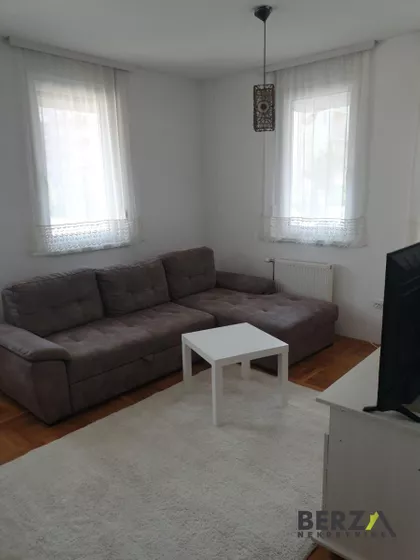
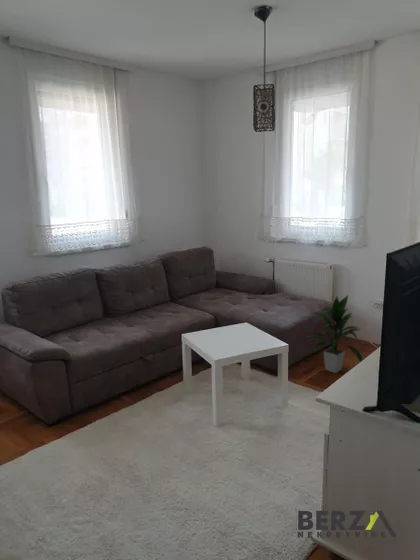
+ indoor plant (336, 335)
